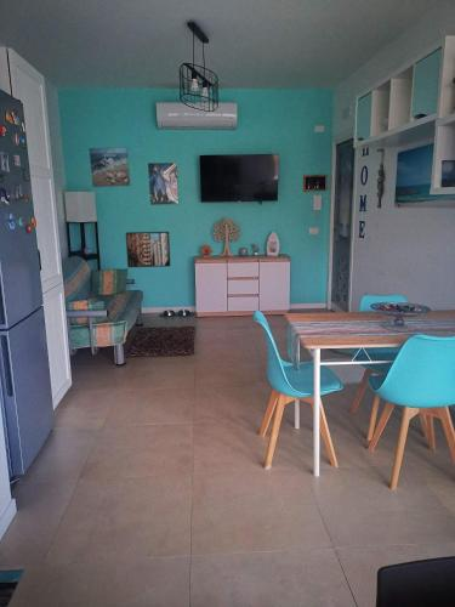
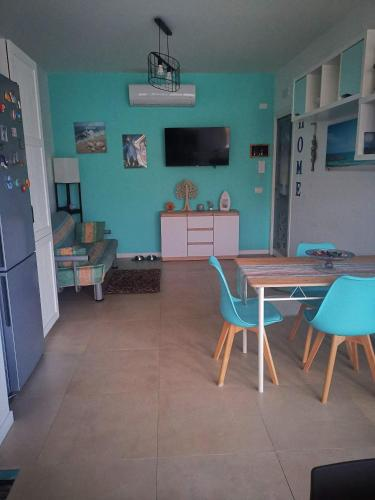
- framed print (148, 249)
